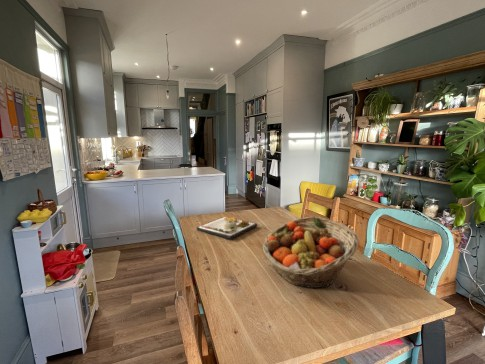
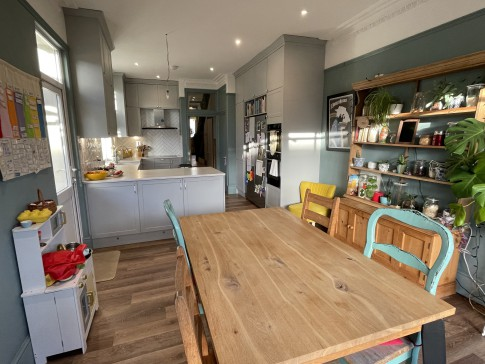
- dinner plate (227, 223)
- fruit basket (307, 248)
